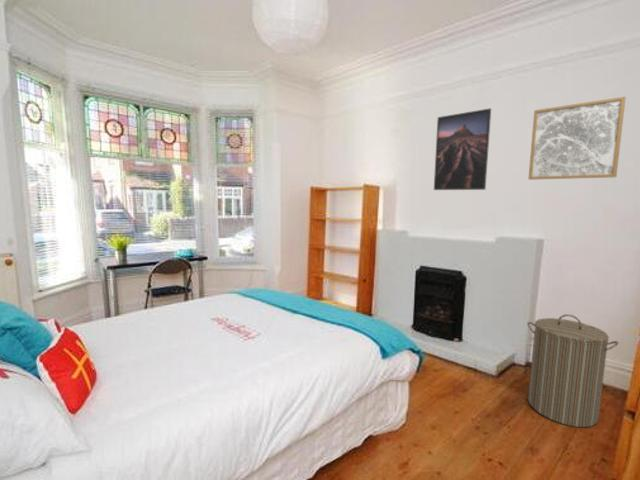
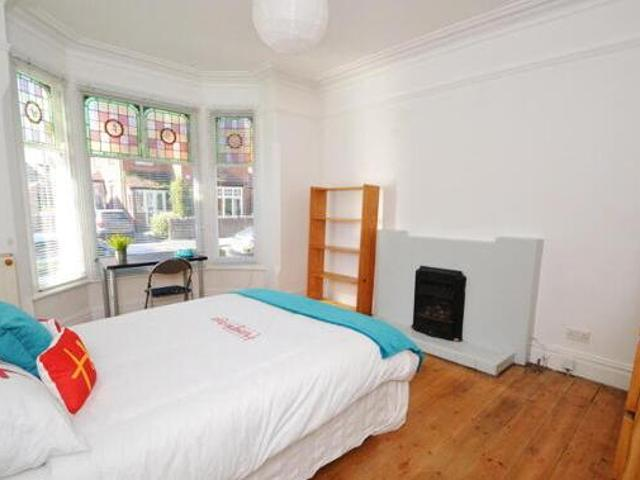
- wall art (573, 141)
- laundry hamper (566, 362)
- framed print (460, 152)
